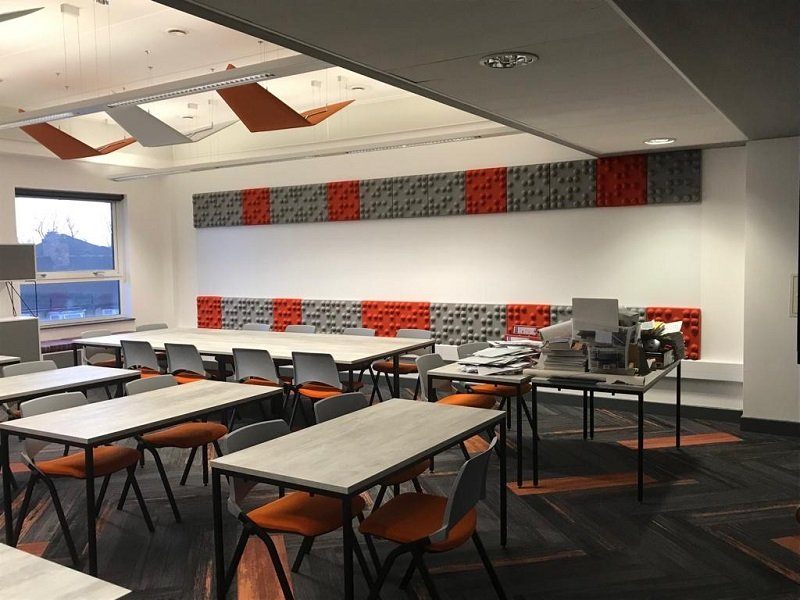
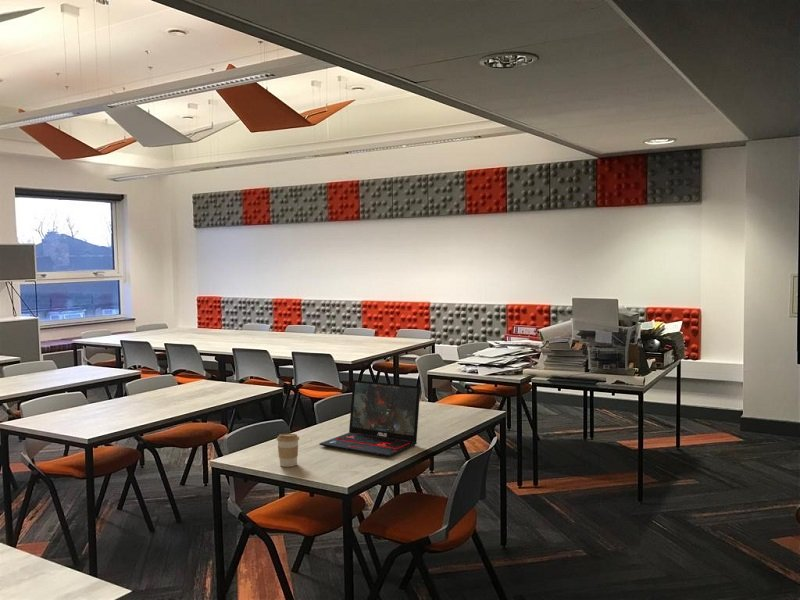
+ coffee cup (288, 449)
+ laptop (370, 416)
